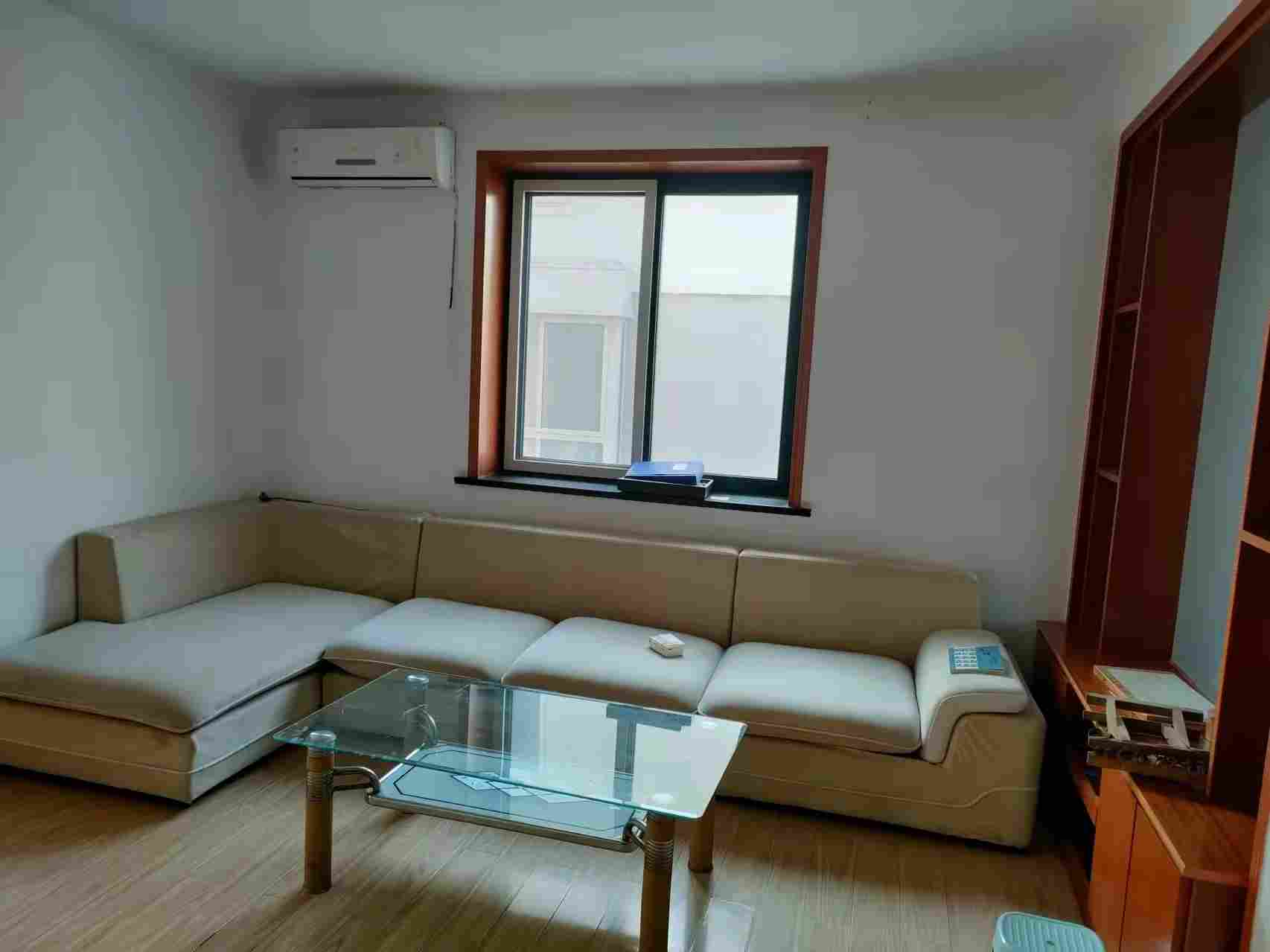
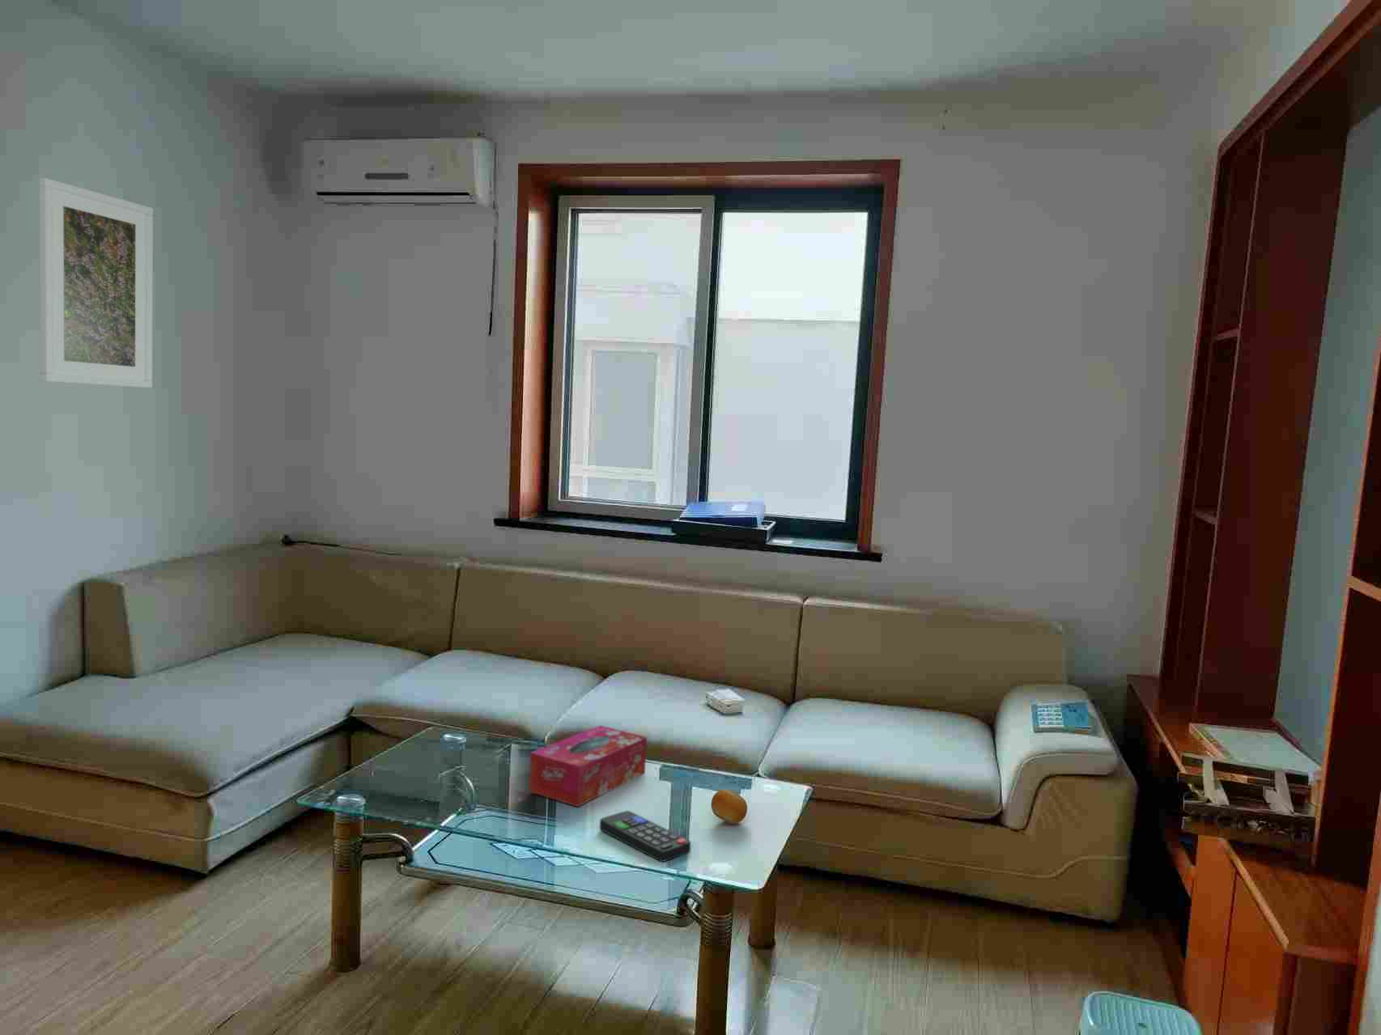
+ remote control (644, 834)
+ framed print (100, 289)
+ fruit (729, 806)
+ tissue box (589, 763)
